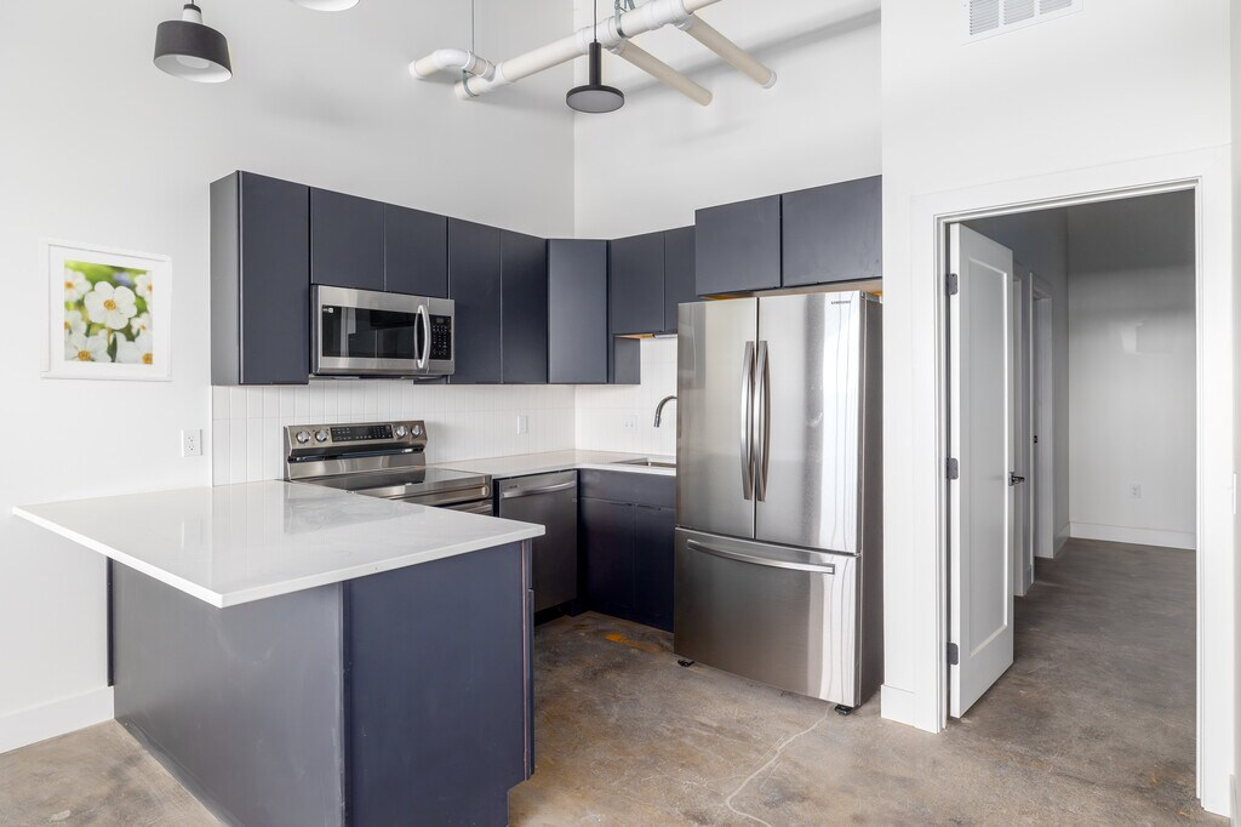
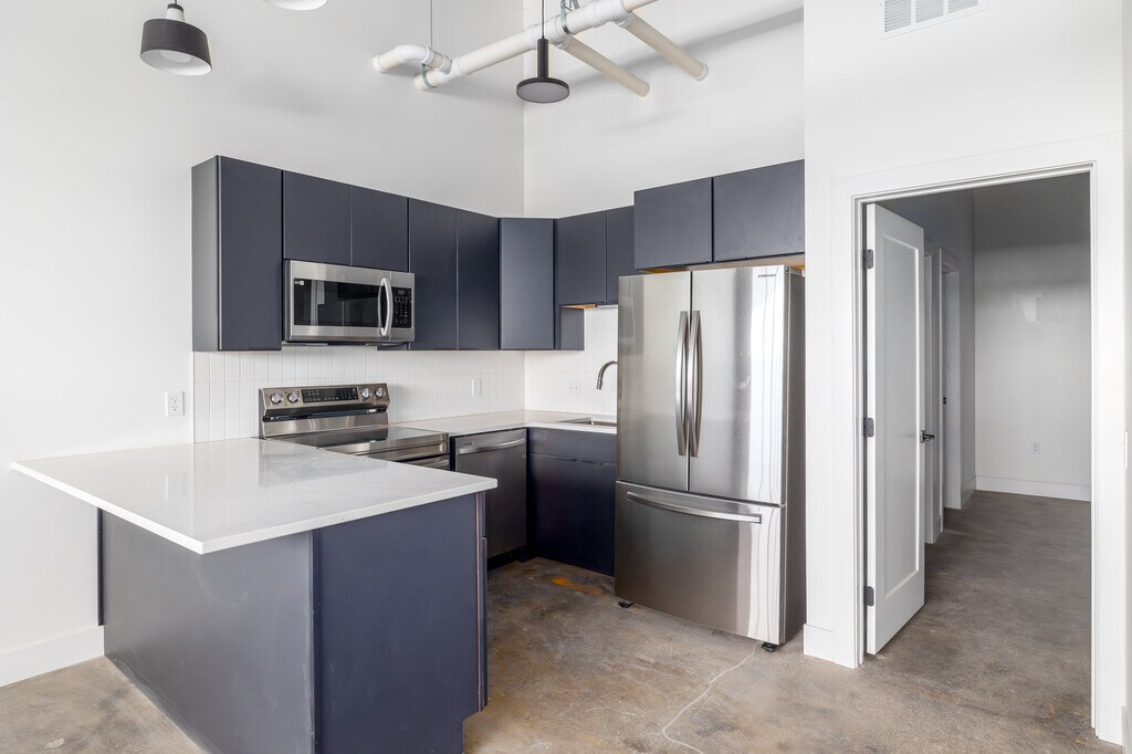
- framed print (109, 313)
